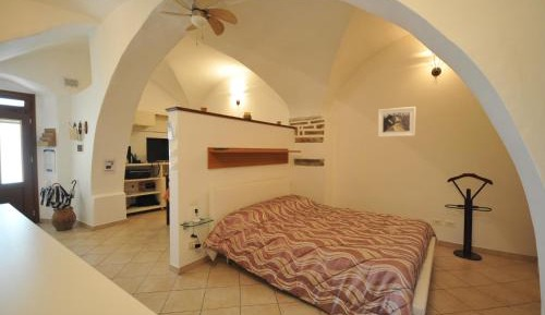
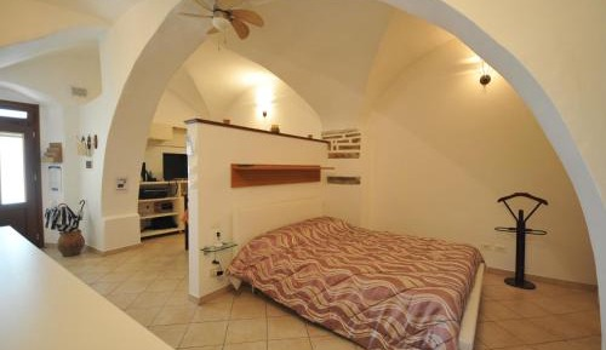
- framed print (396, 122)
